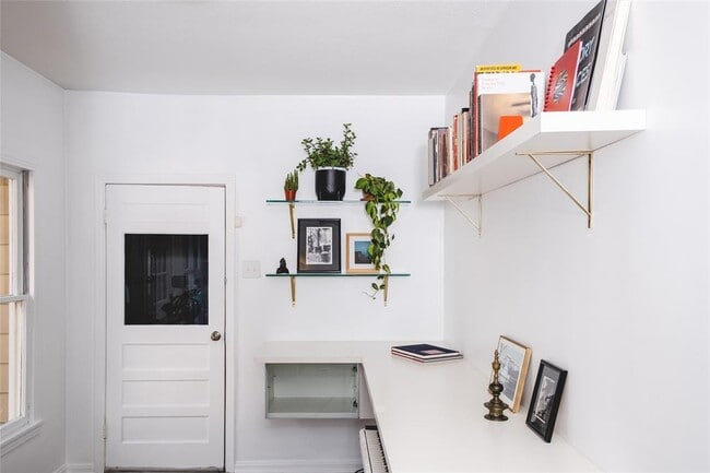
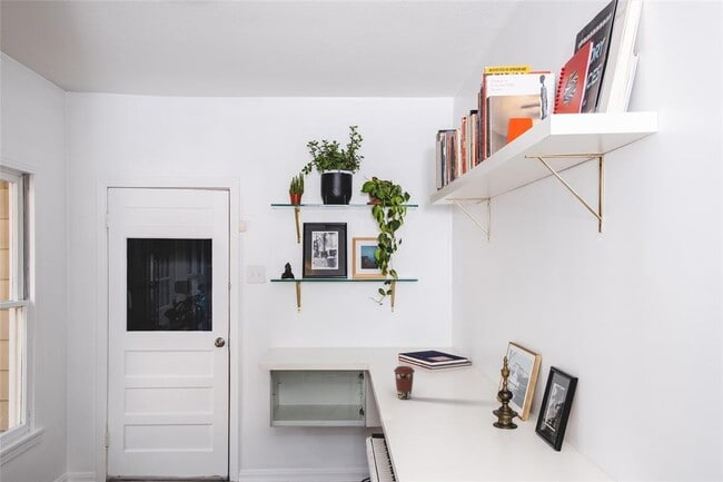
+ coffee cup (404, 382)
